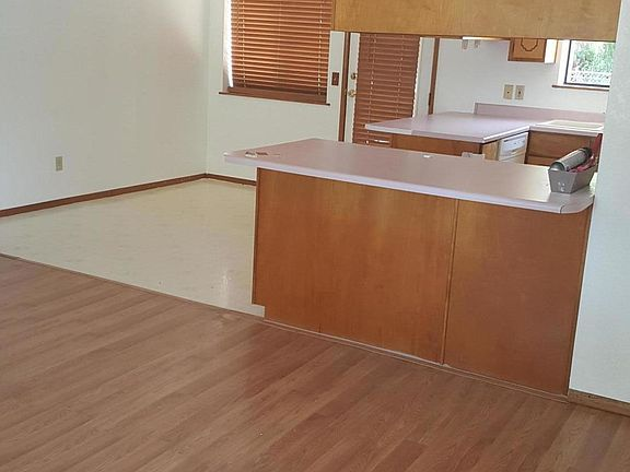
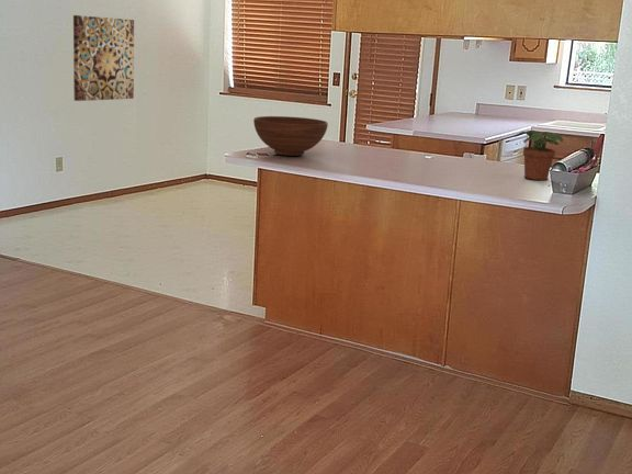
+ fruit bowl (290, 137)
+ wall art (104, 58)
+ potted plant (537, 155)
